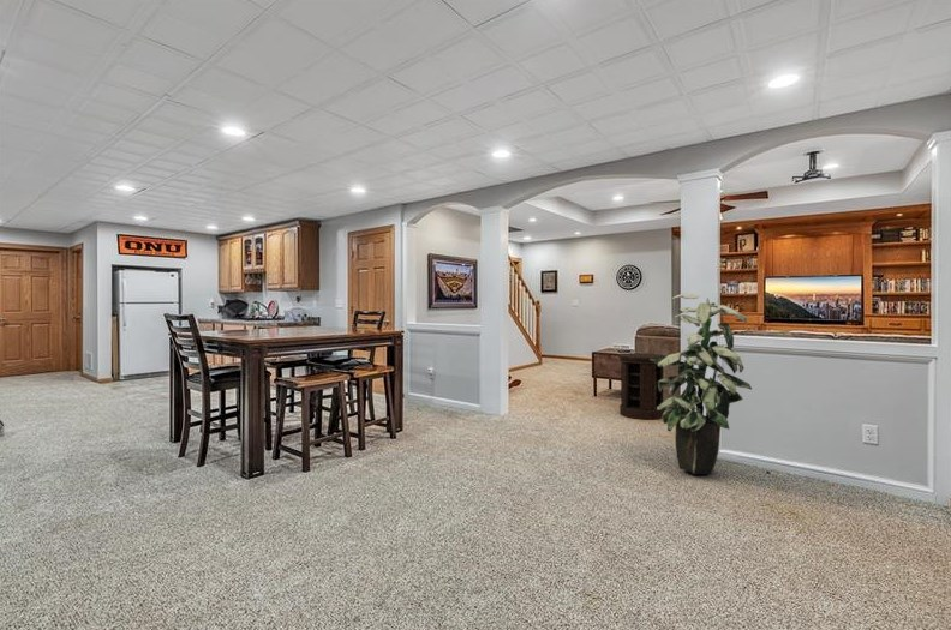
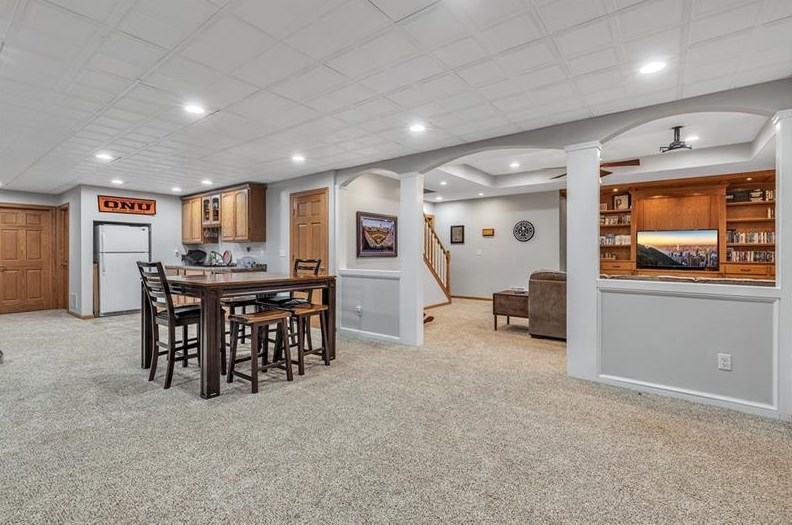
- side table (641, 384)
- indoor plant (696, 382)
